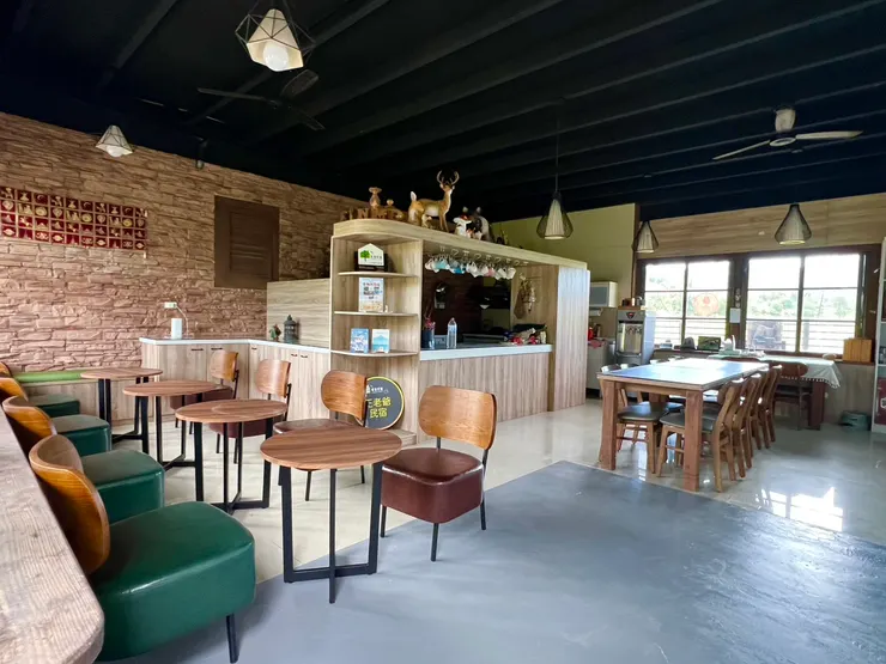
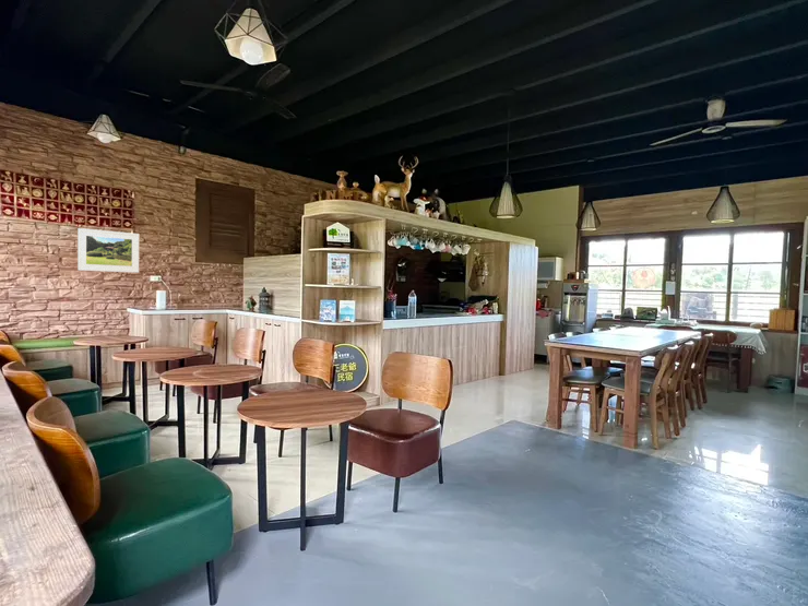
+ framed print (109, 251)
